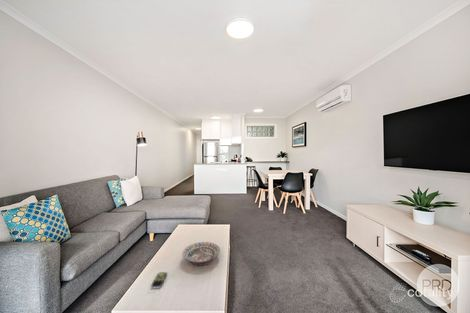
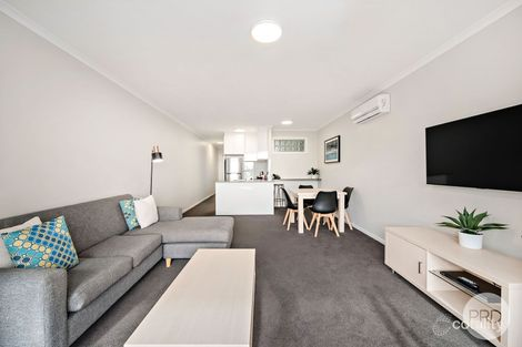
- remote control (159, 279)
- decorative bowl (201, 255)
